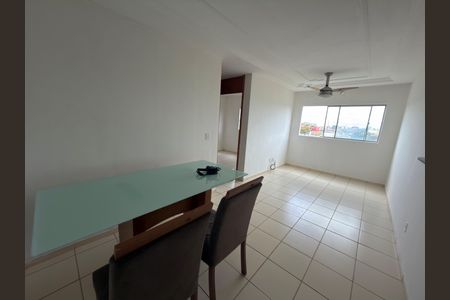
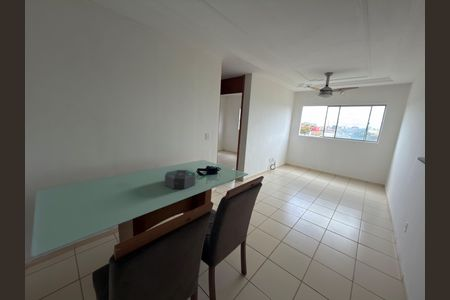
+ speaker (180, 178)
